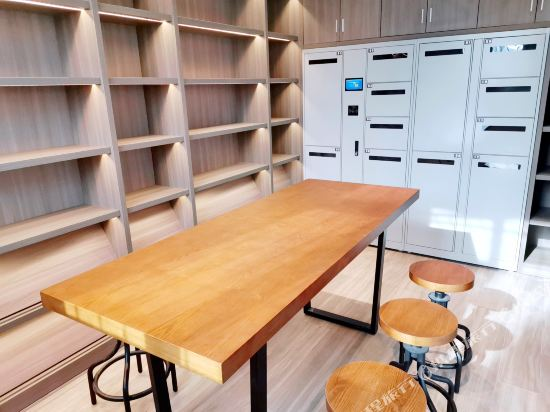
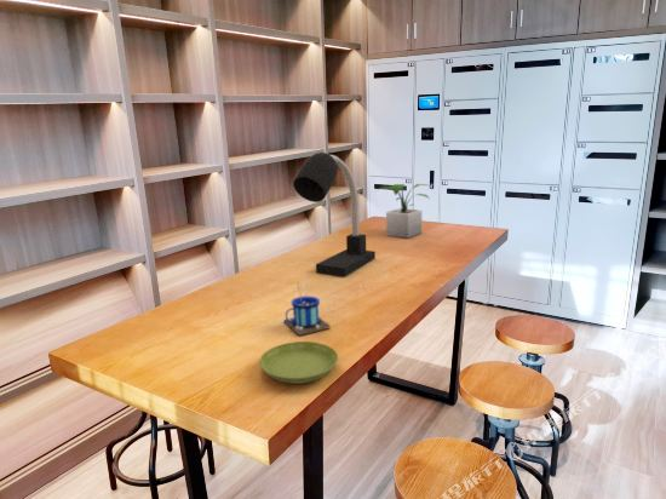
+ potted plant (401, 208)
+ desk lamp (352, 212)
+ saucer (299, 362)
+ mug (303, 298)
